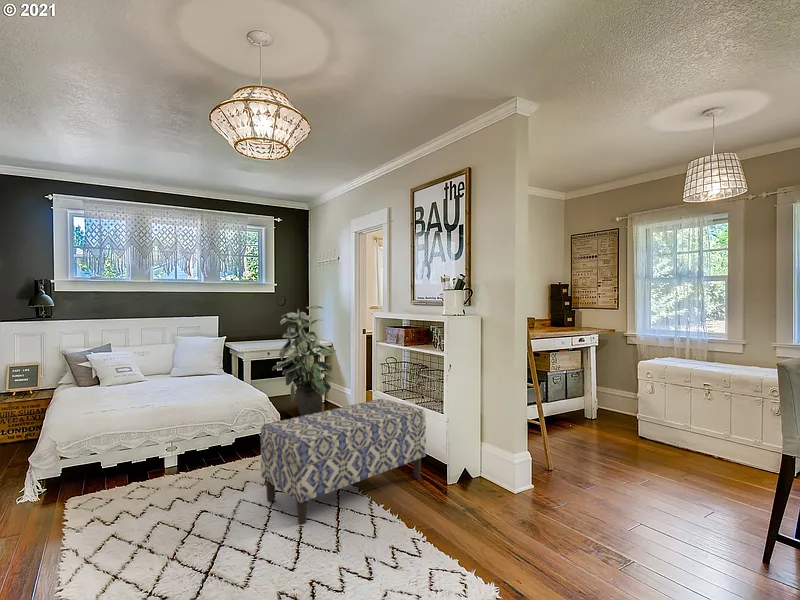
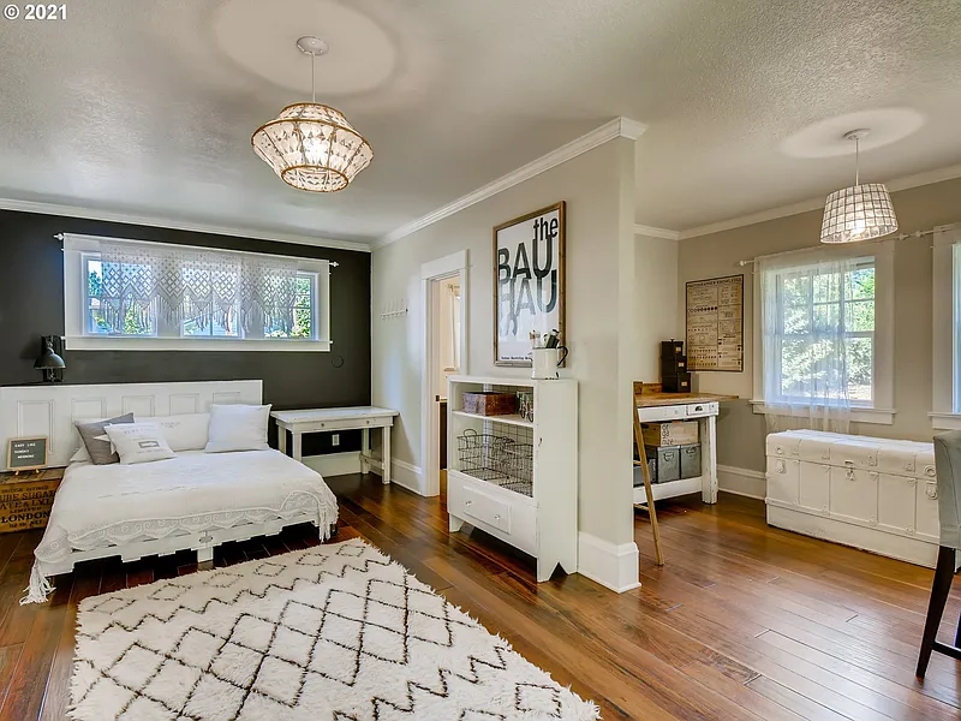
- indoor plant (307, 364)
- bench (348, 452)
